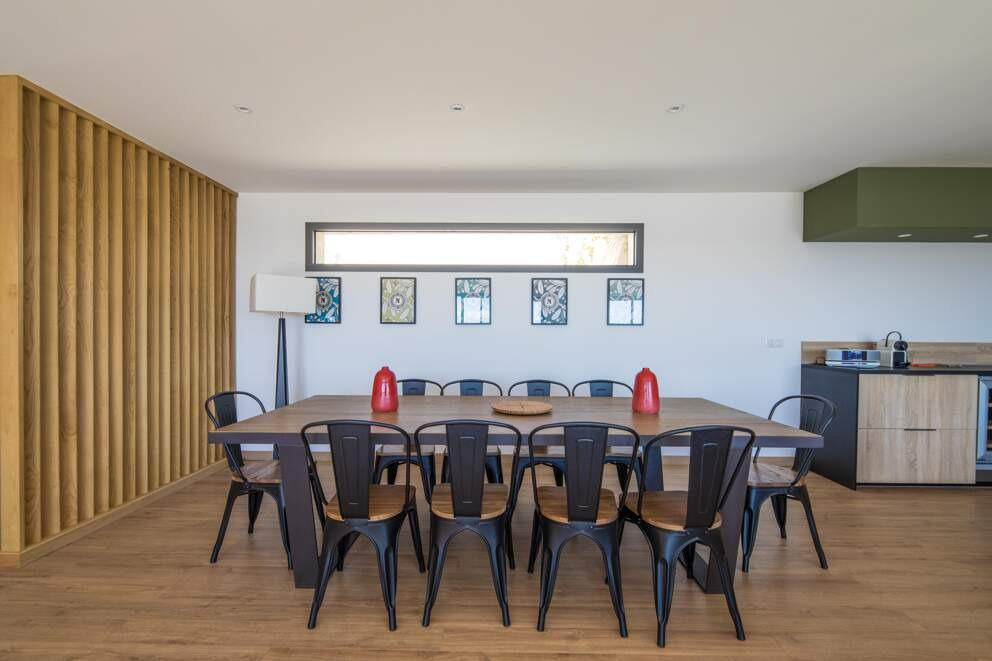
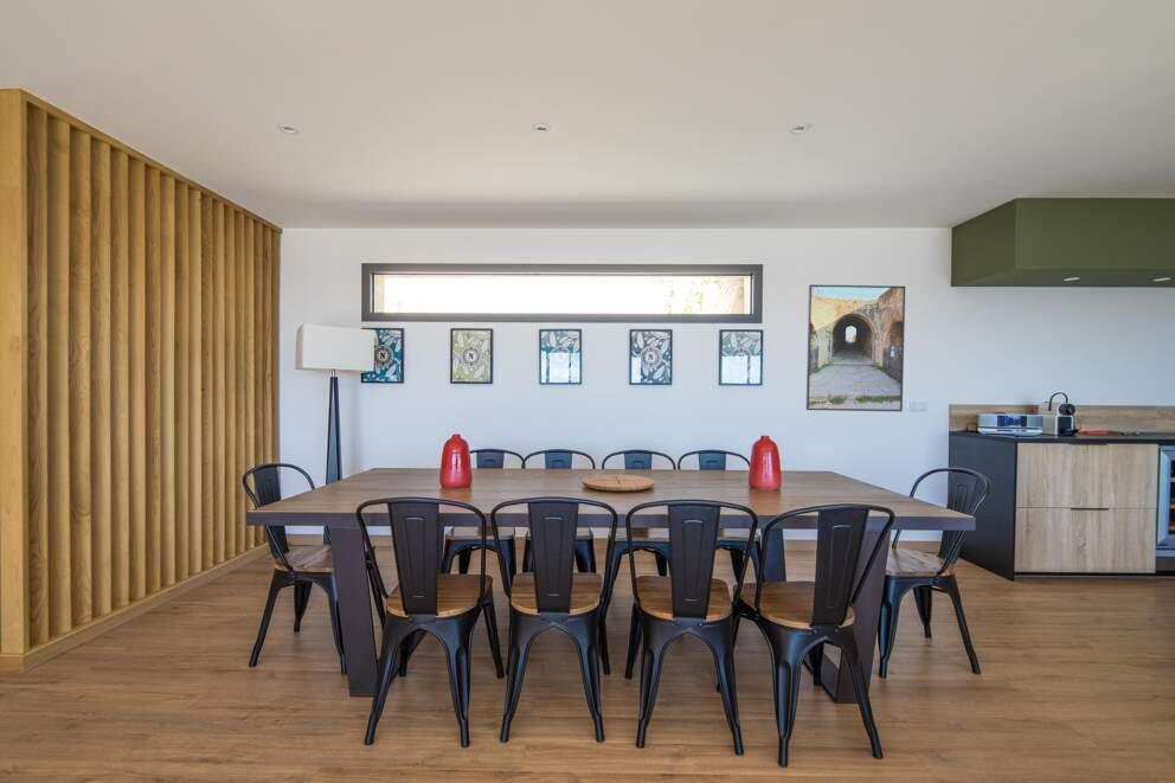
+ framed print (855, 348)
